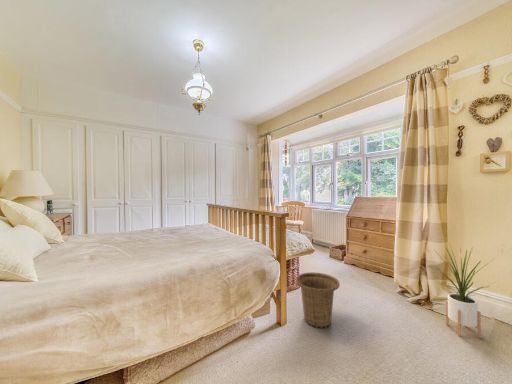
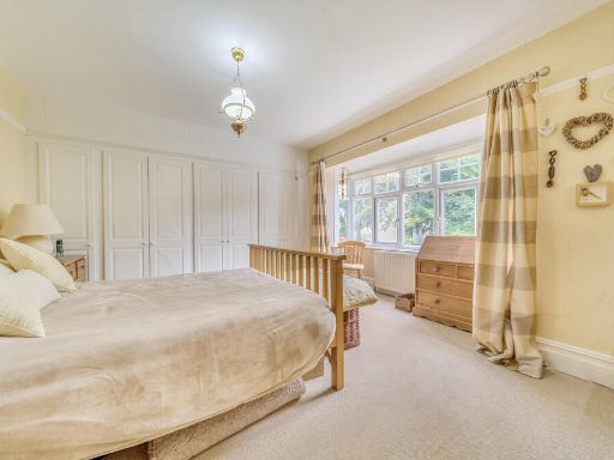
- basket (317, 300)
- house plant (463, 288)
